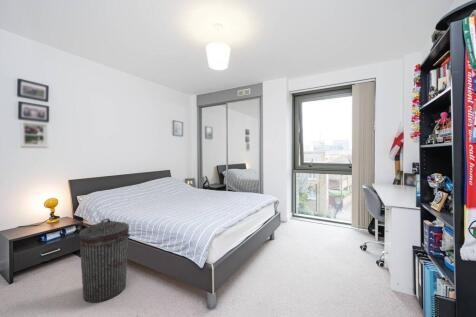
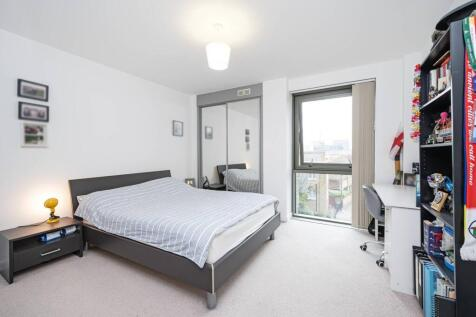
- trash can (105, 255)
